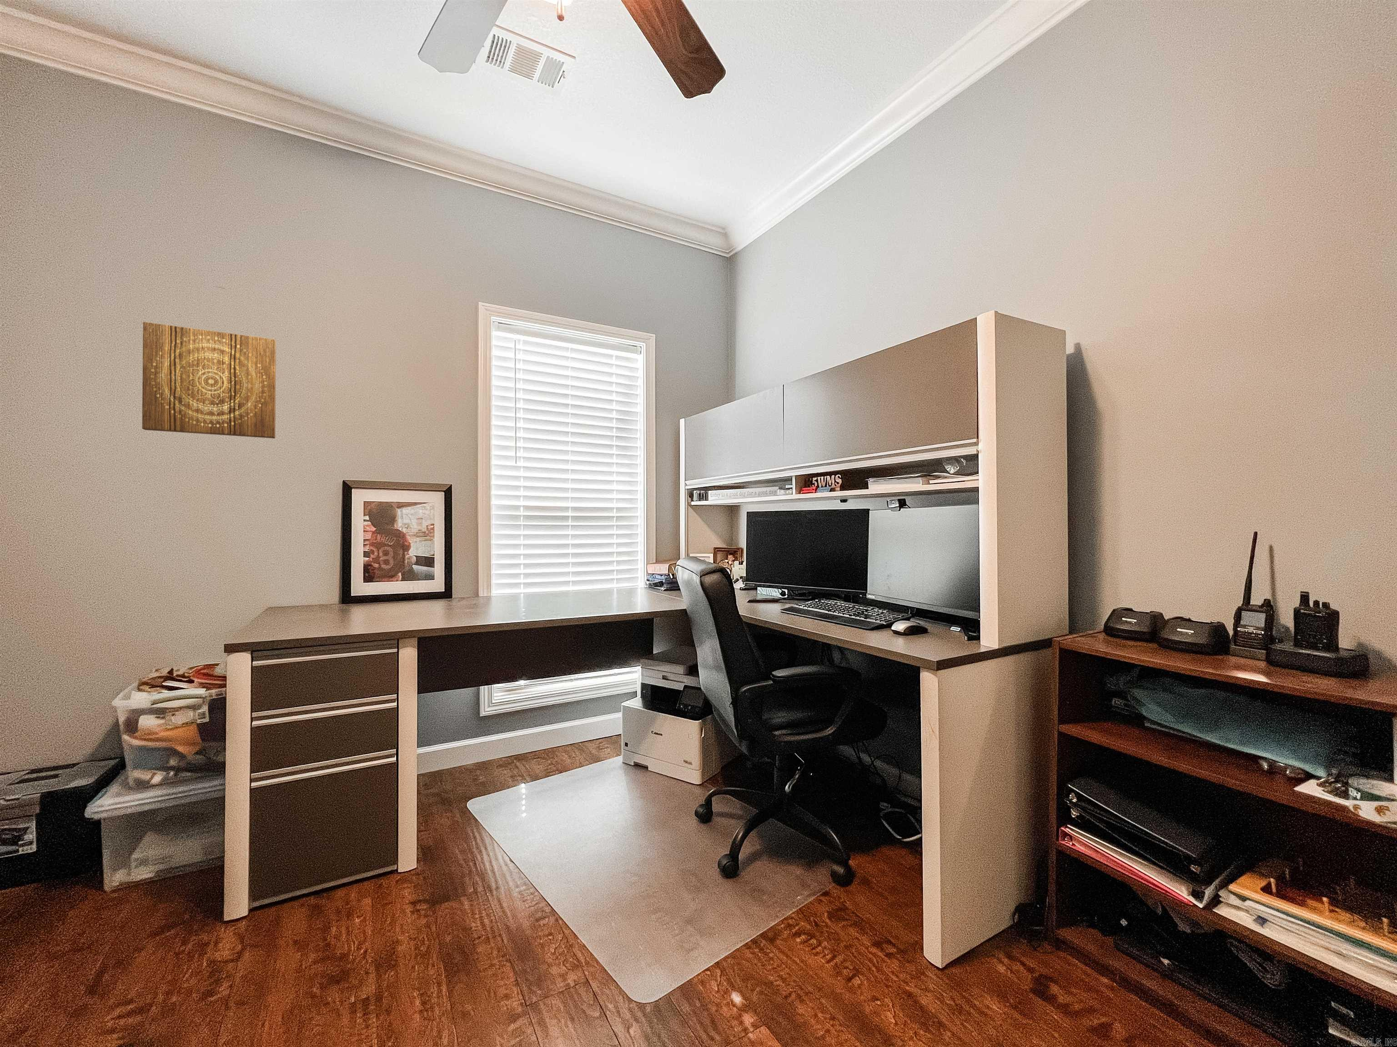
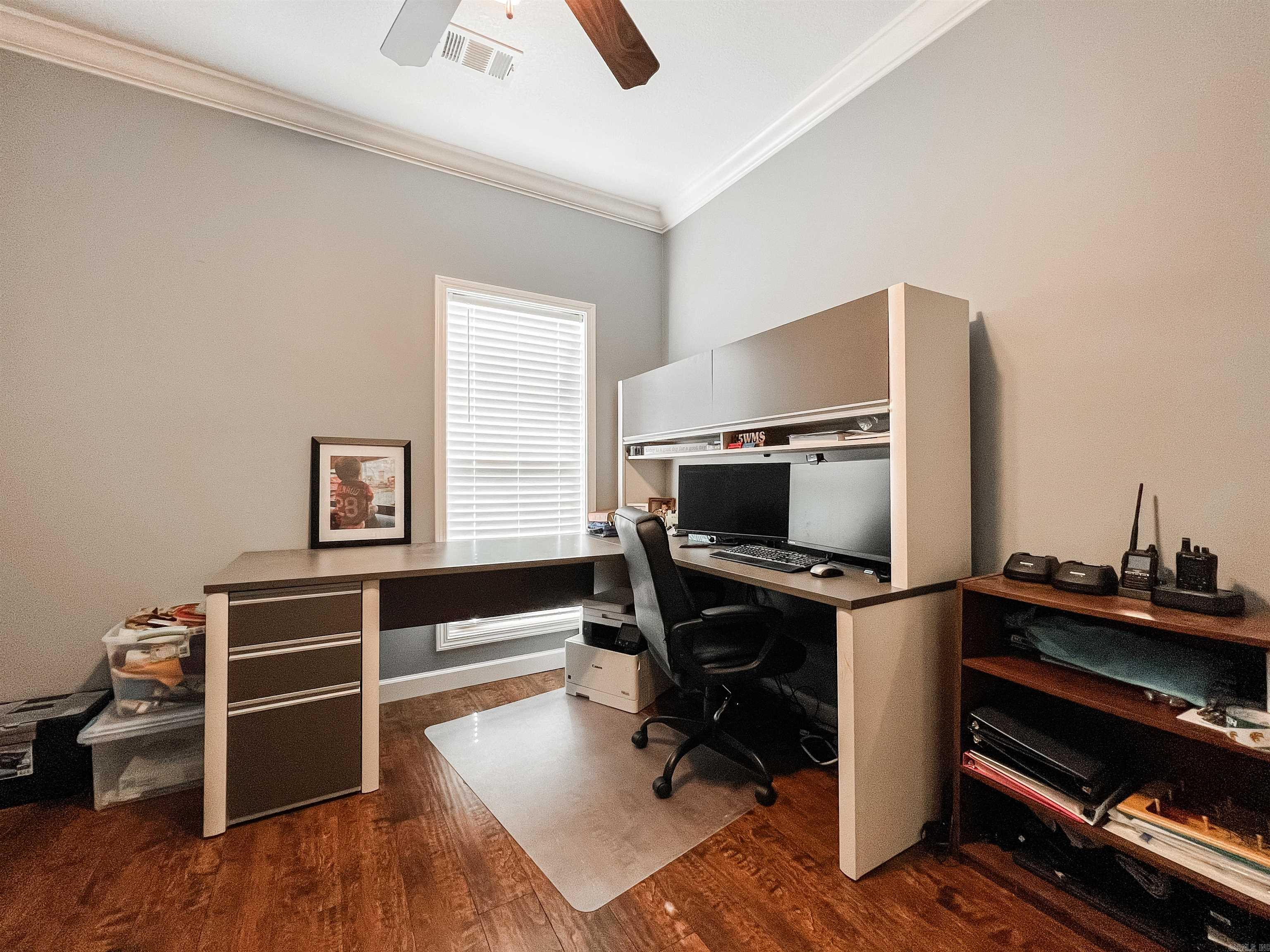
- wall art (212, 383)
